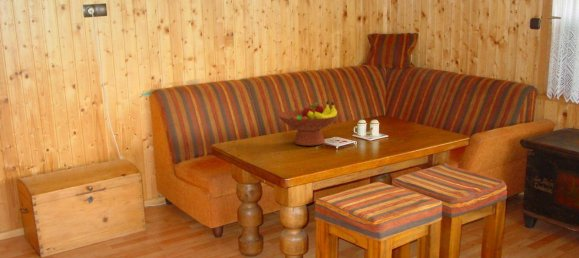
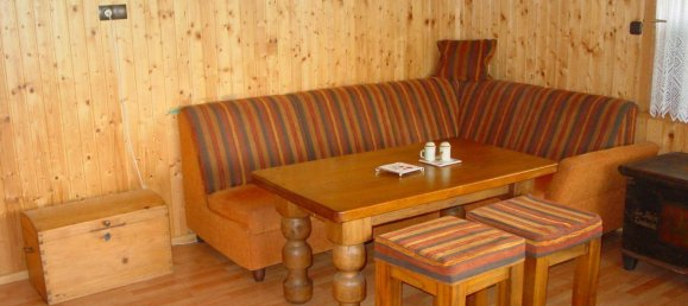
- fruit bowl (309, 123)
